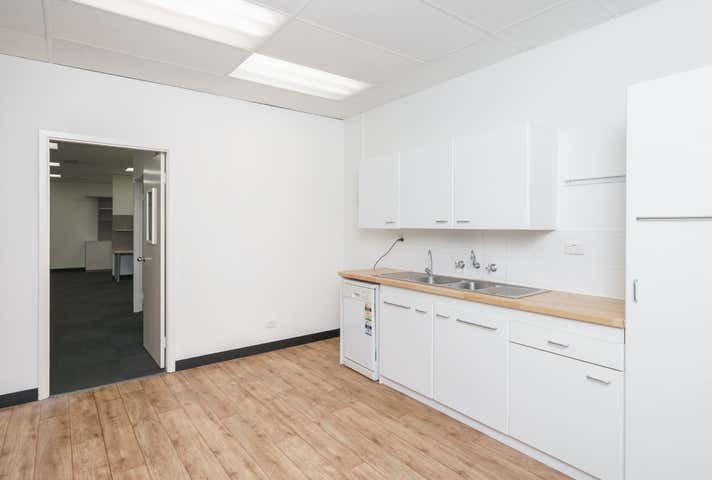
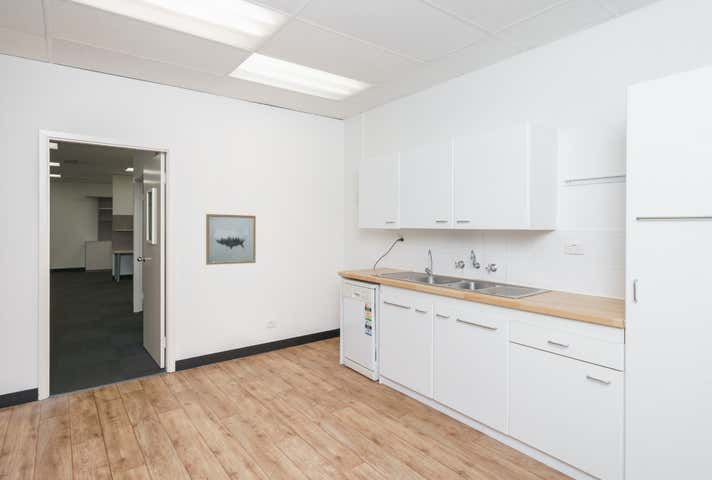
+ wall art (231, 239)
